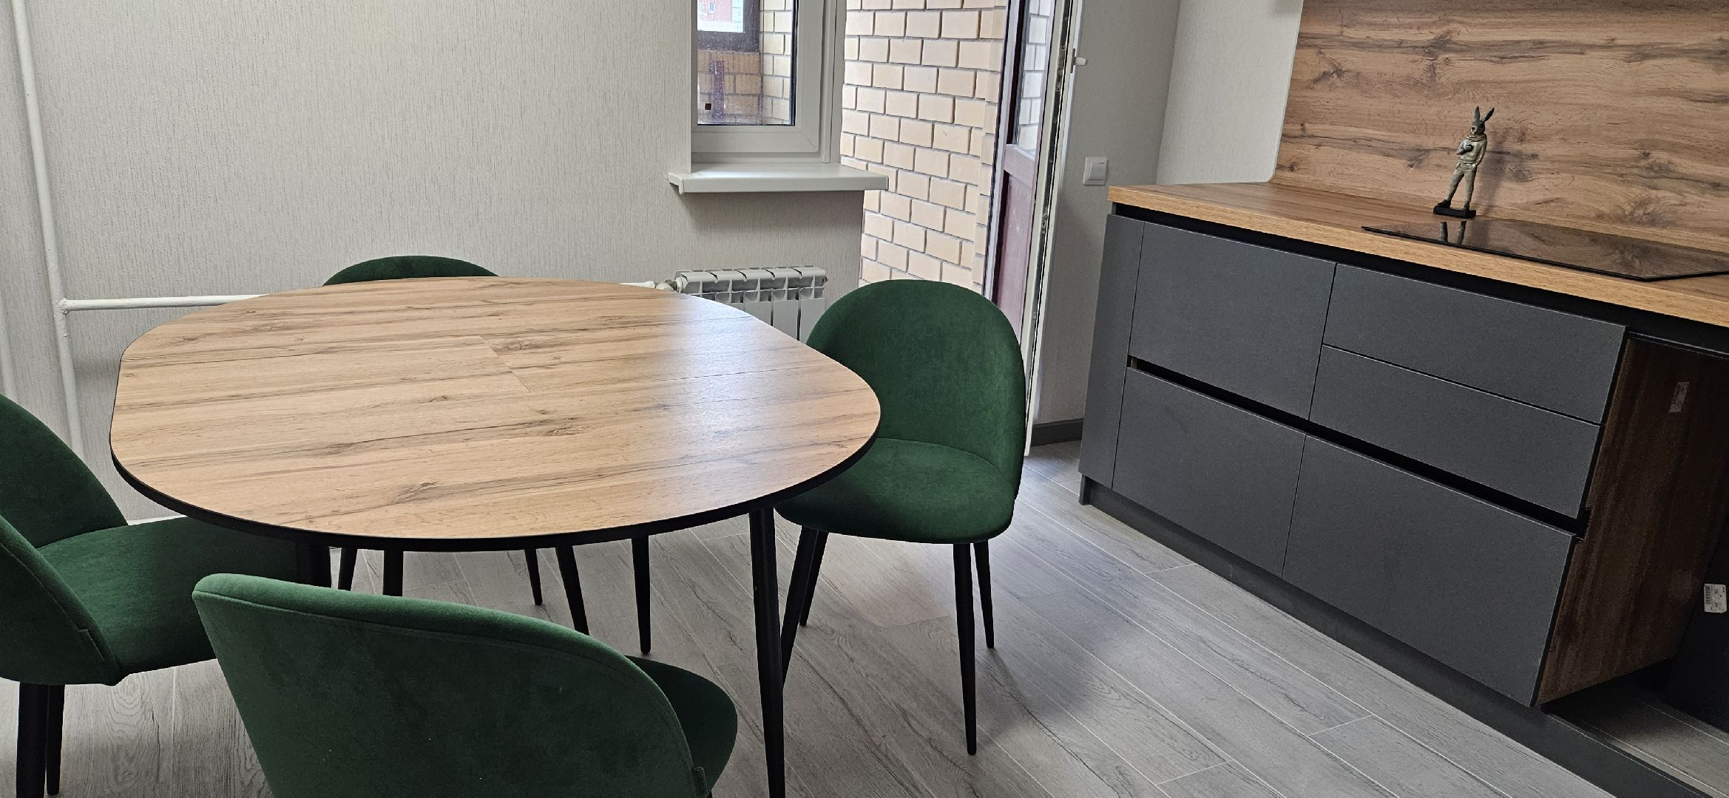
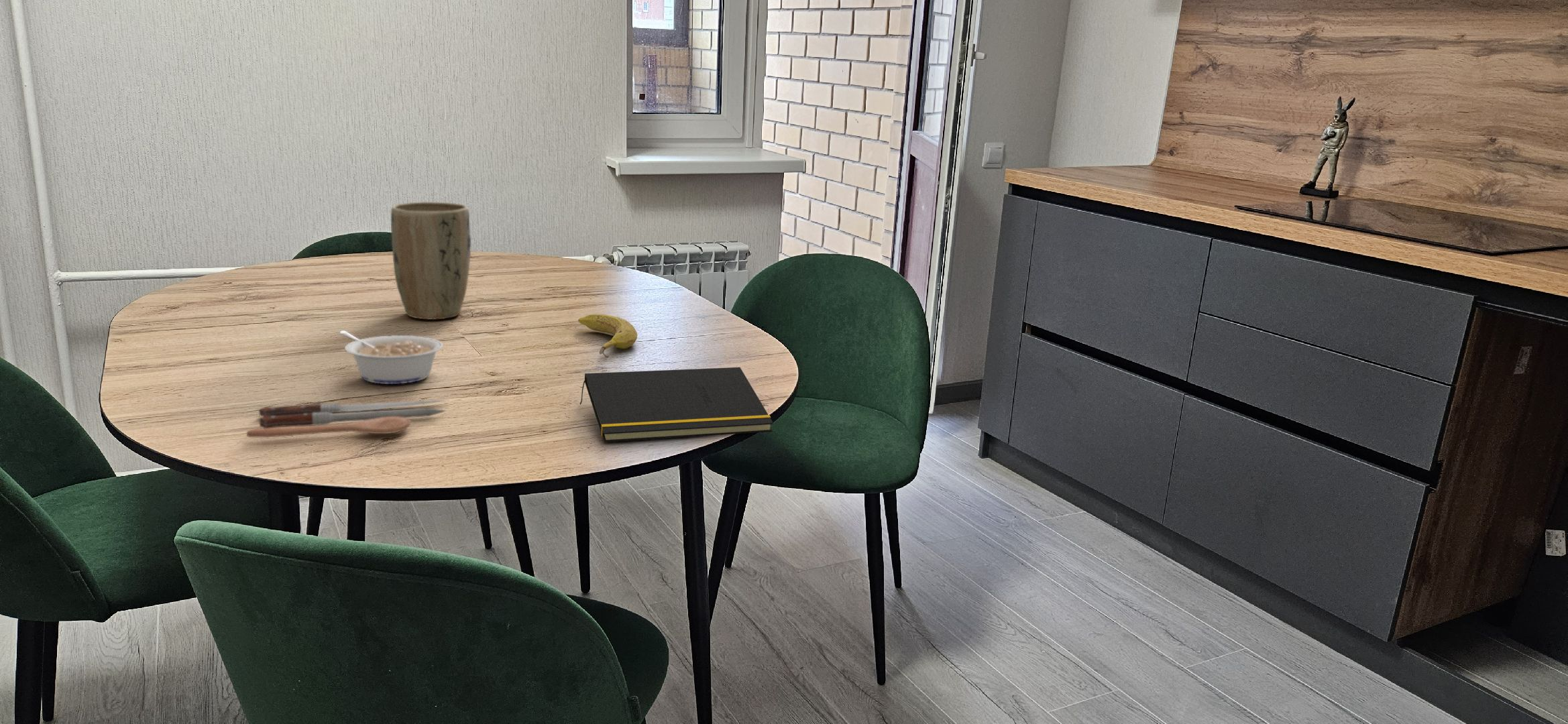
+ fruit (608, 331)
+ plant pot (432, 261)
+ notepad (677, 402)
+ legume (391, 358)
+ spoon (355, 418)
